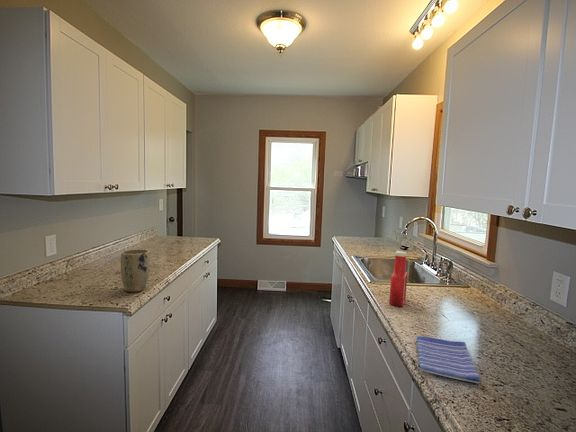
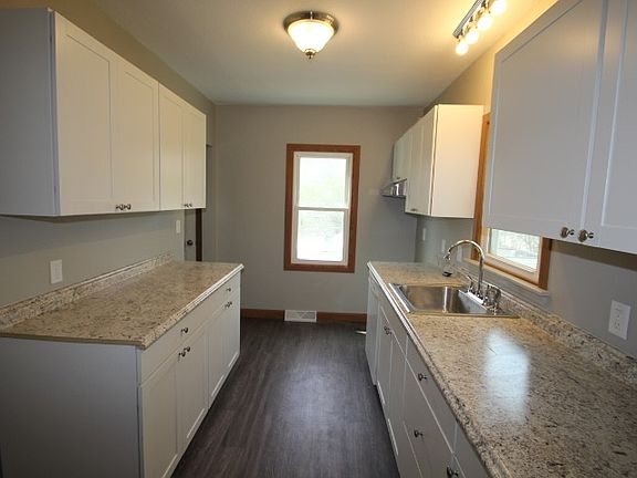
- plant pot (135, 270)
- dish towel (444, 355)
- soap bottle (399, 276)
